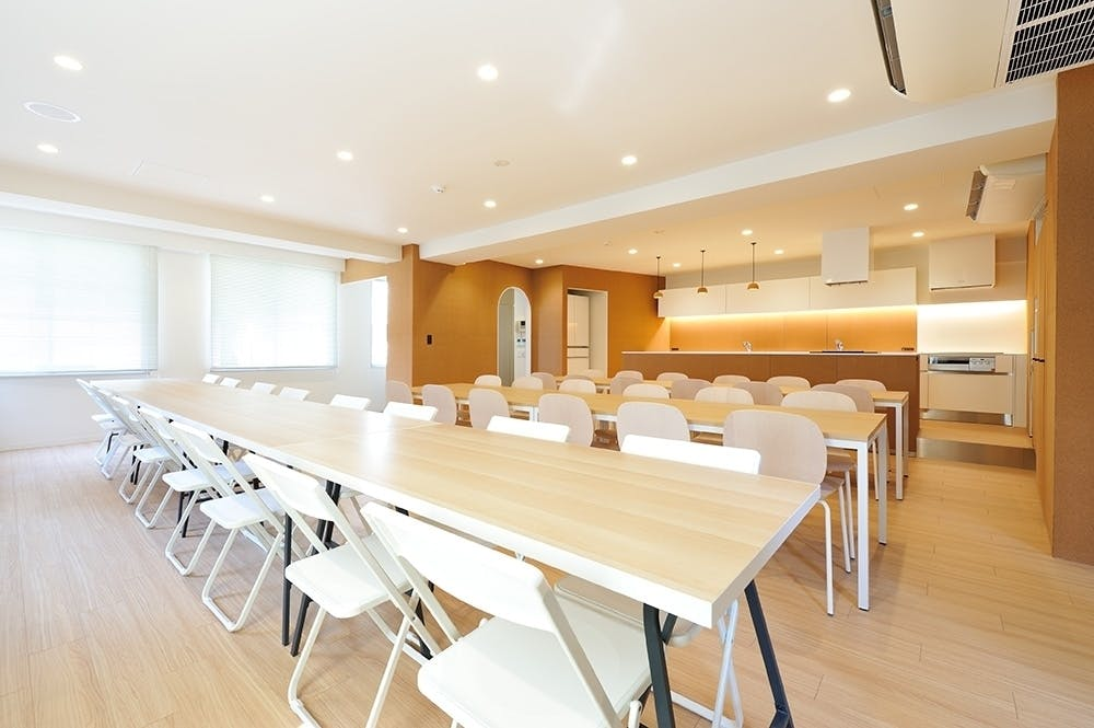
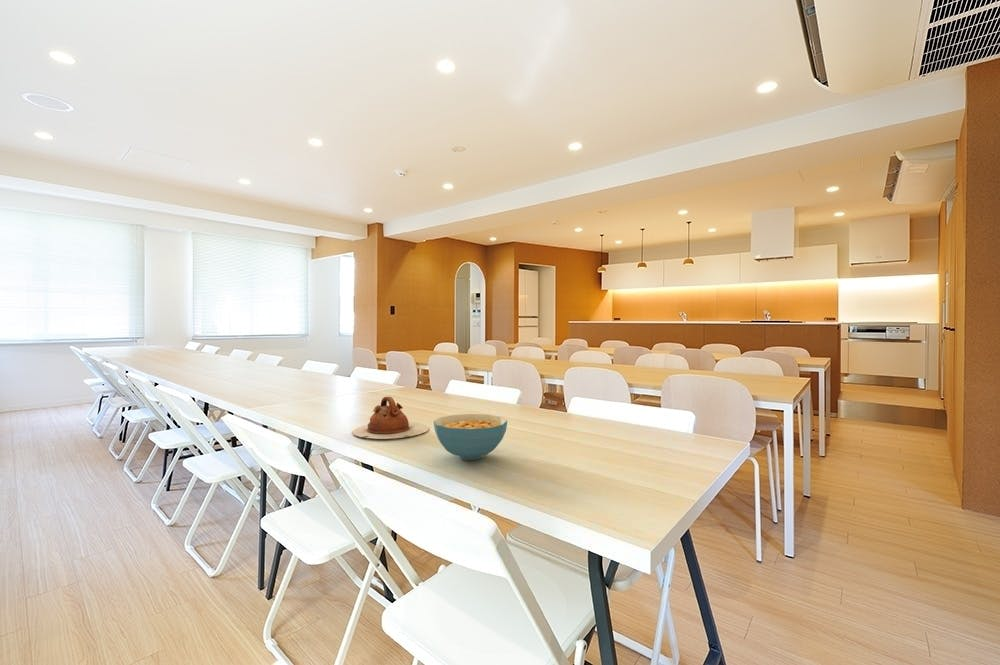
+ cereal bowl (470, 438)
+ teapot (391, 413)
